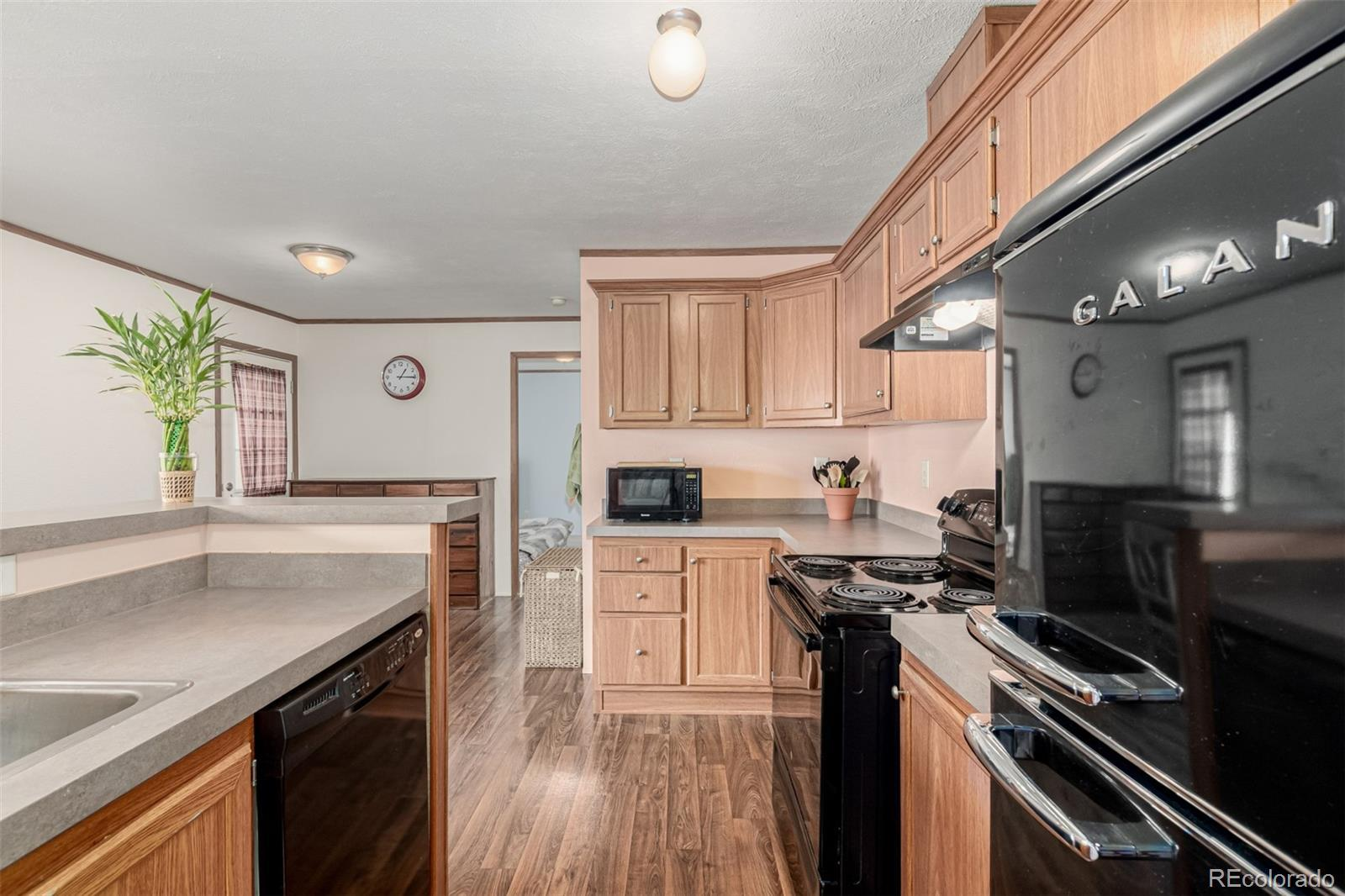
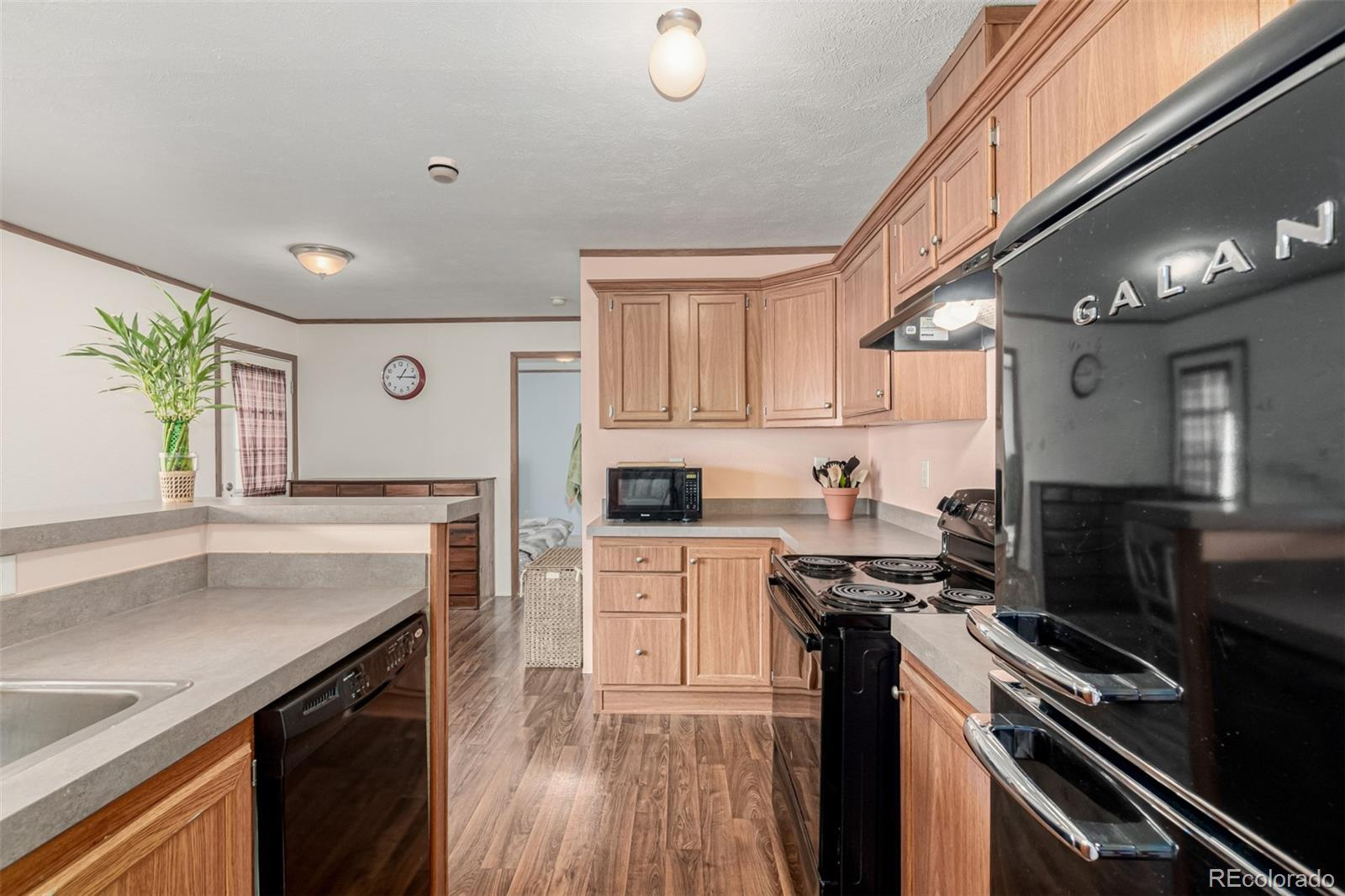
+ smoke detector (443, 171)
